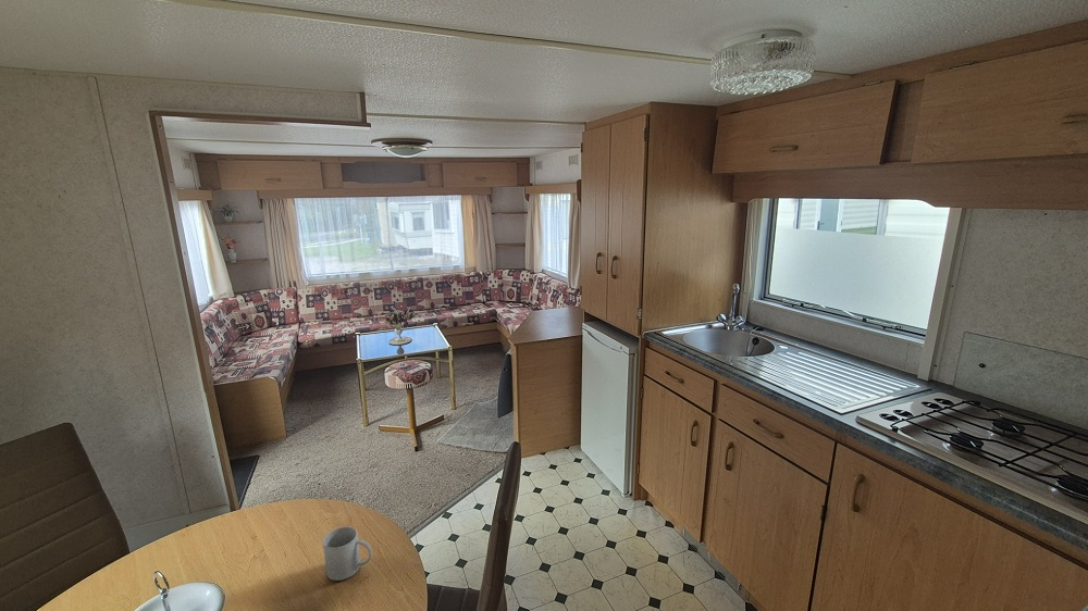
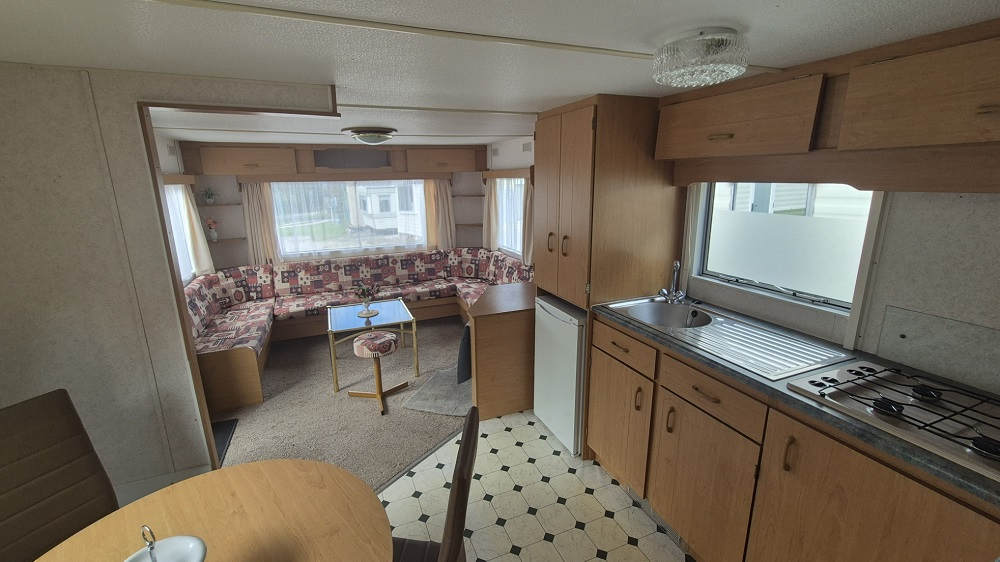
- mug (348, 552)
